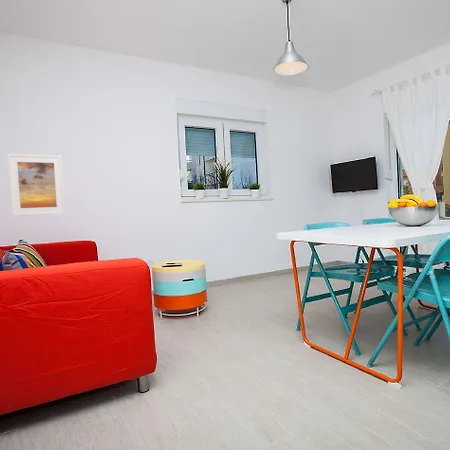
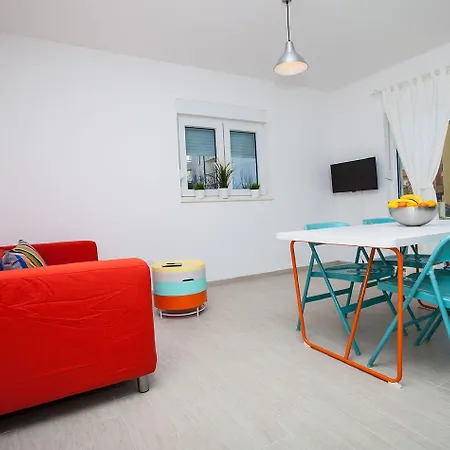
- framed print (37, 185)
